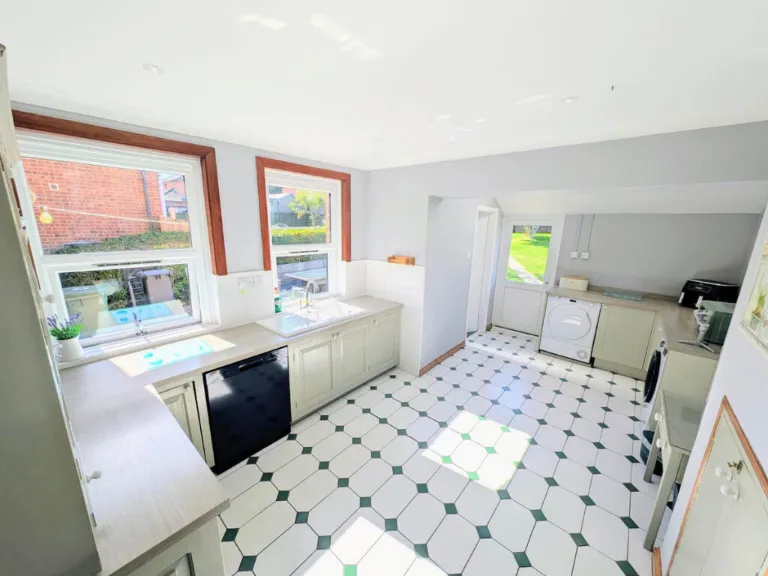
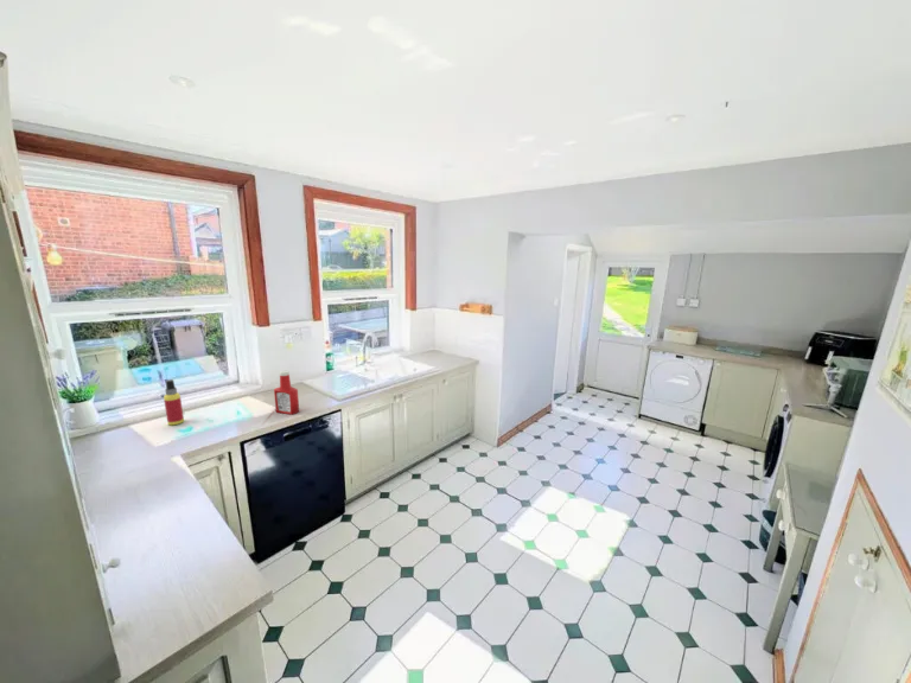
+ spray bottle (172, 401)
+ soap bottle (286, 391)
